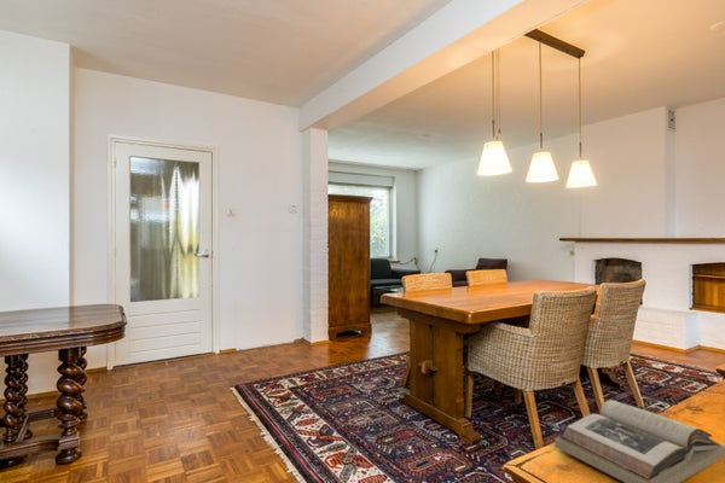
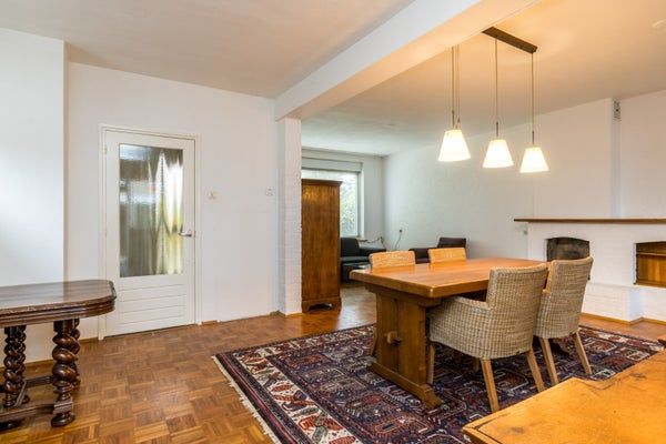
- book (639, 433)
